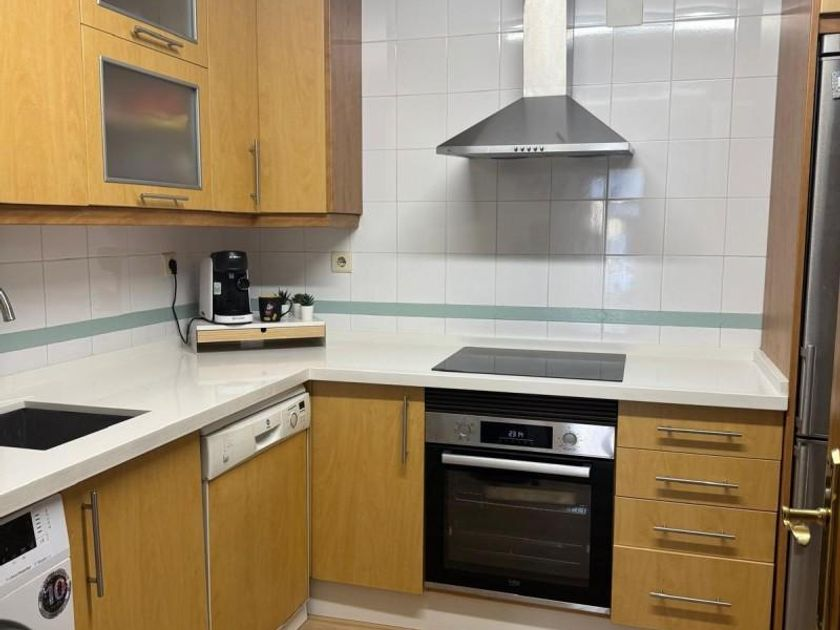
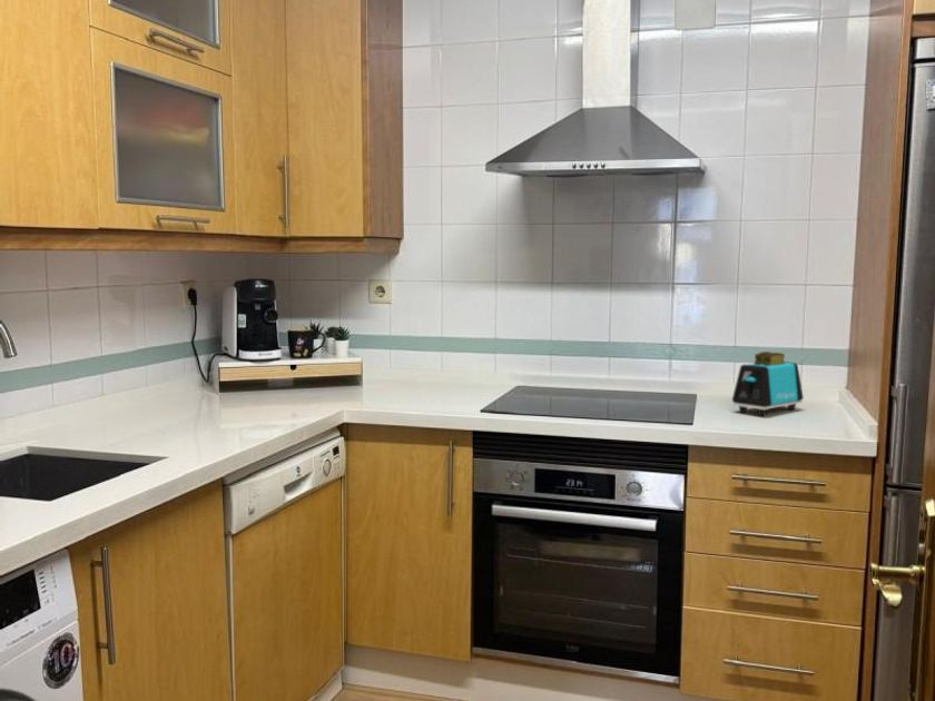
+ toaster (768, 381)
